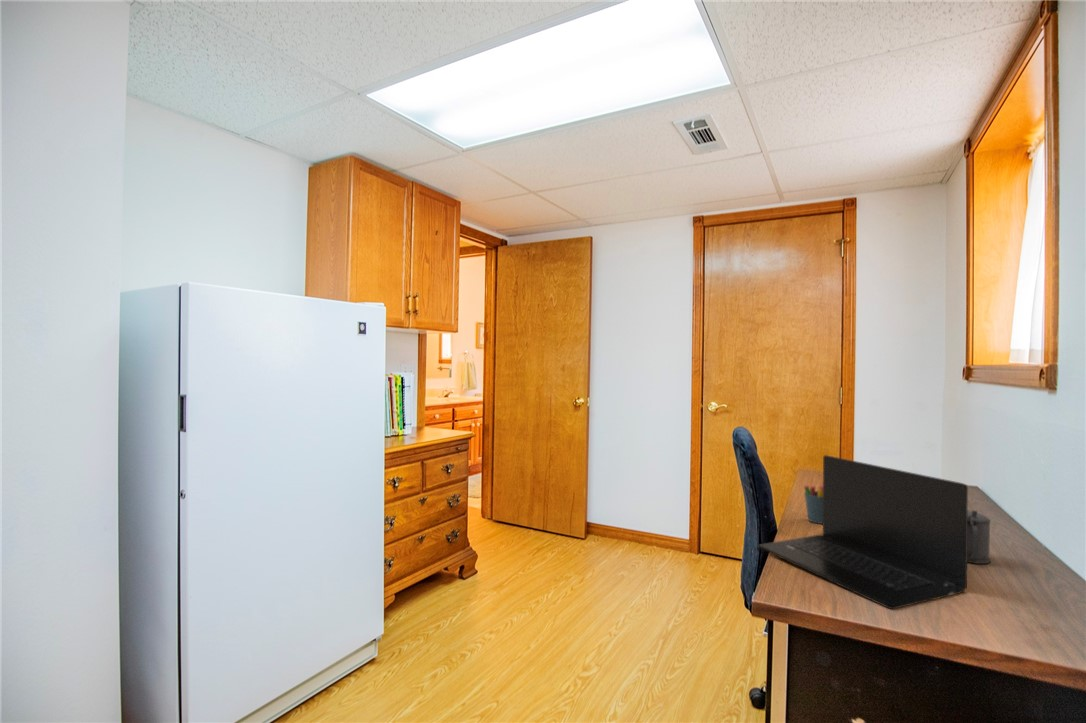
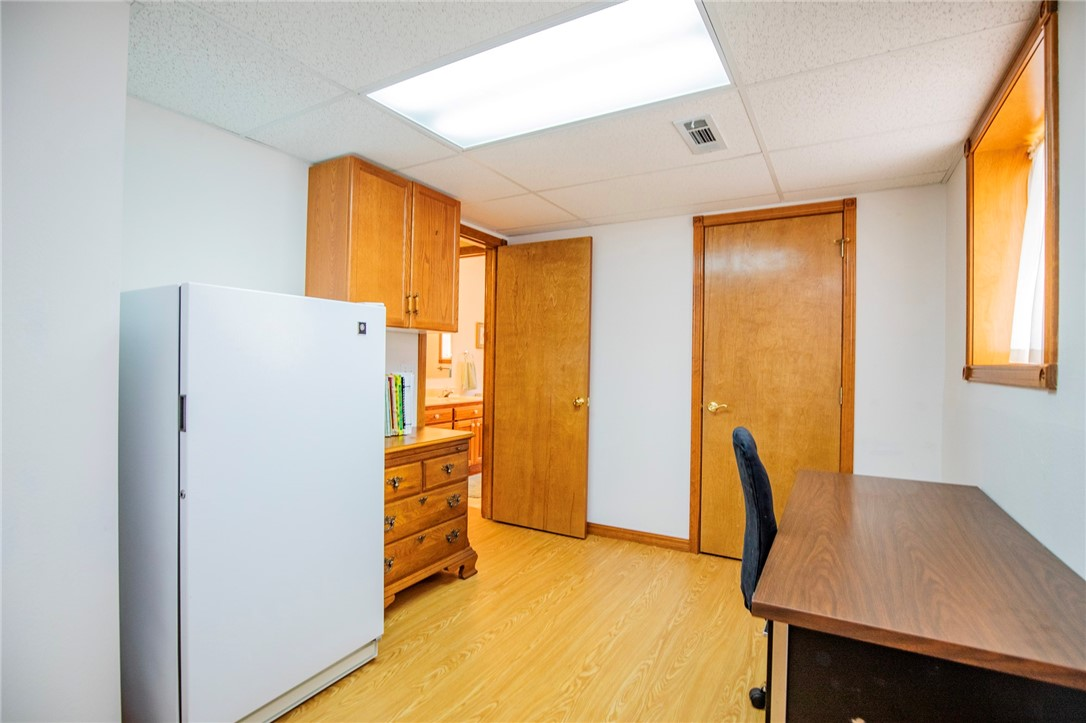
- pen holder (818, 500)
- beer stein (969, 532)
- laptop (852, 519)
